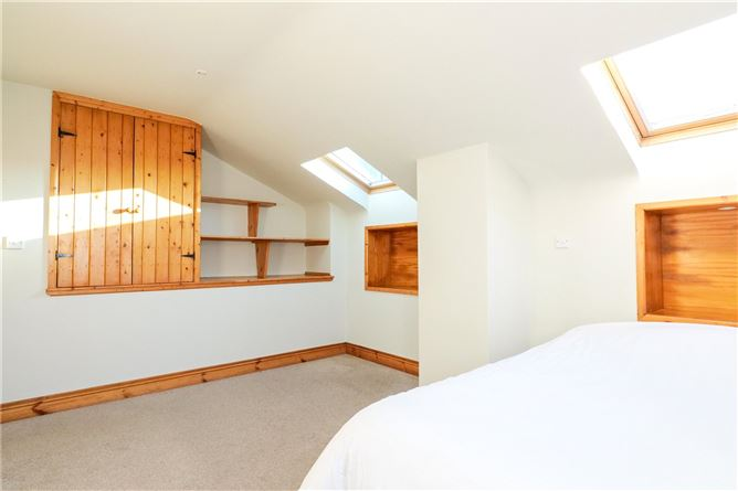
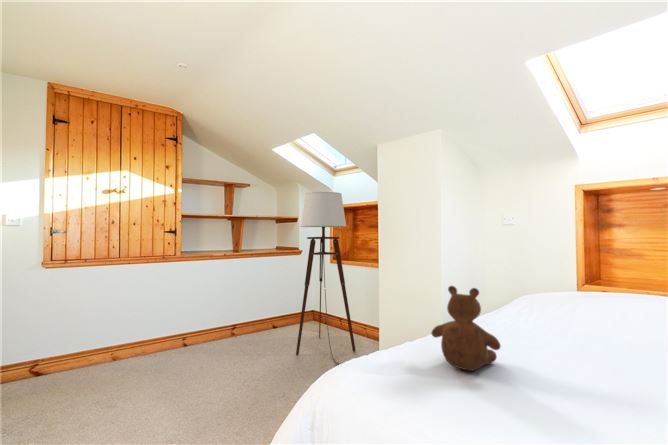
+ teddy bear (467, 324)
+ floor lamp (324, 271)
